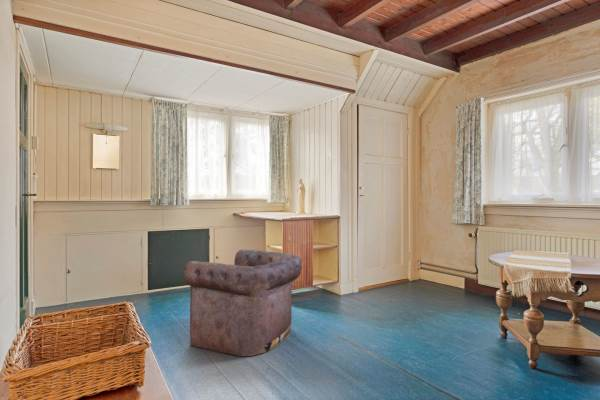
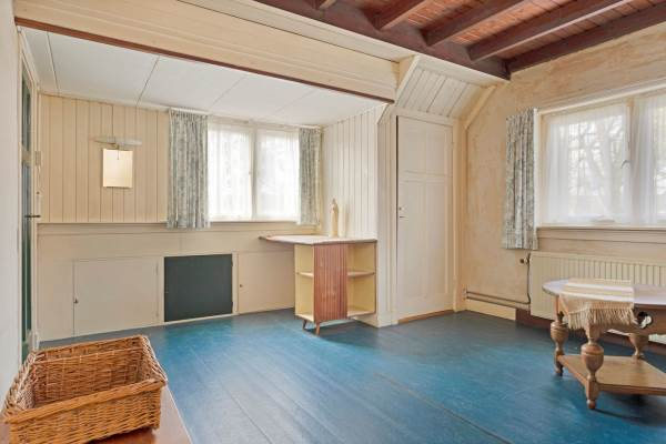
- armchair (251, 297)
